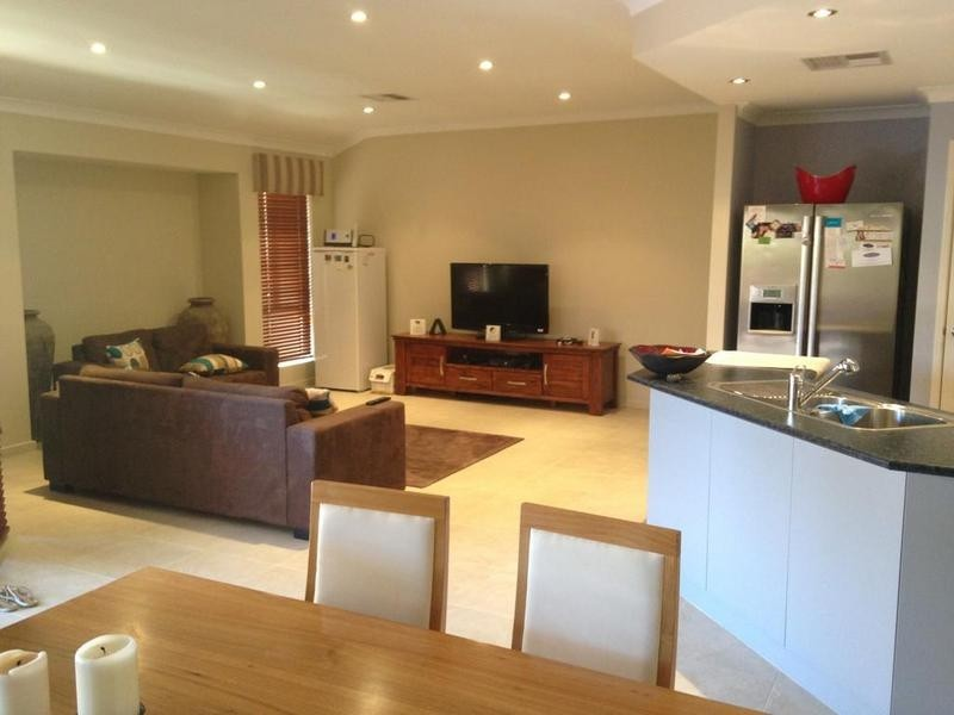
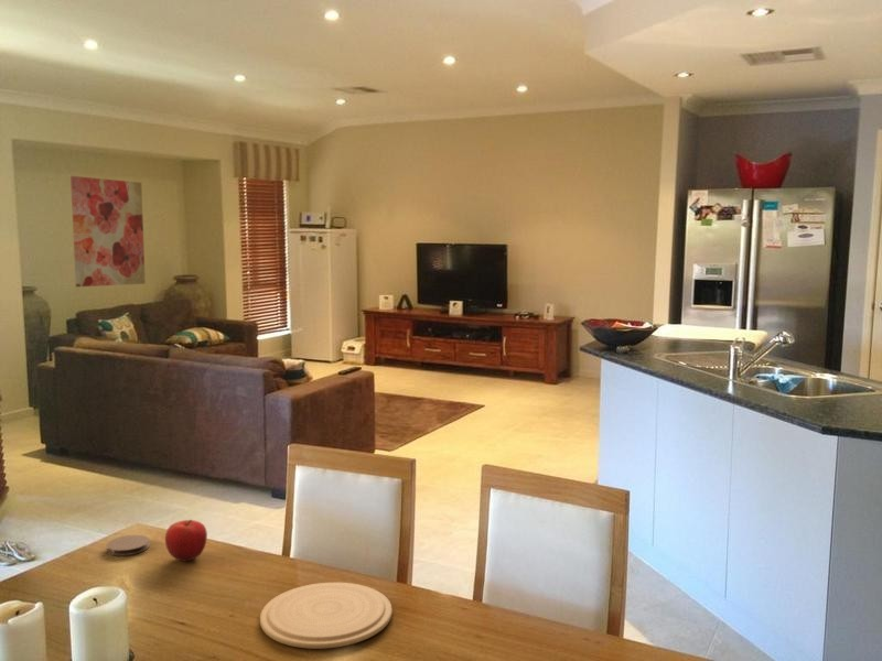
+ plate (326, 611)
+ fruit (185, 539)
+ wall art (109, 232)
+ coaster (128, 544)
